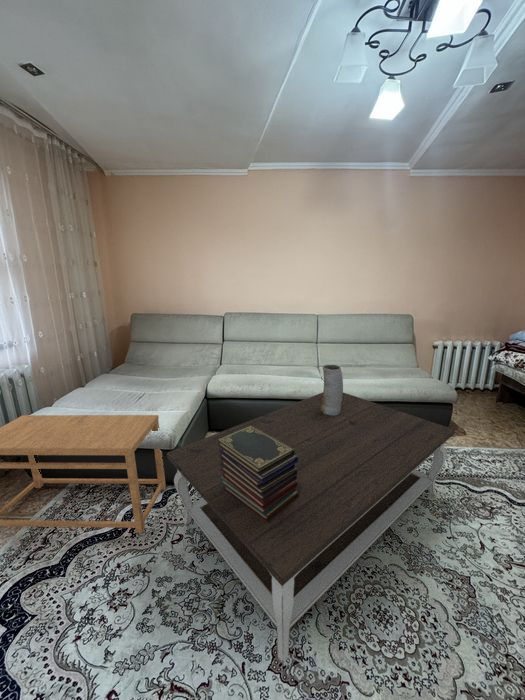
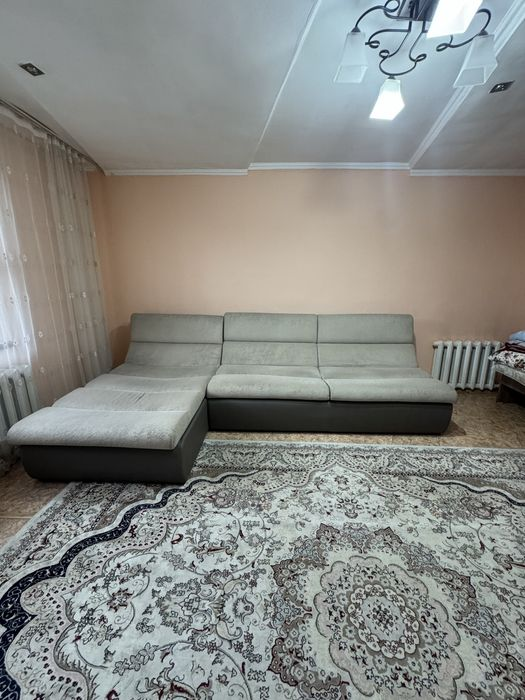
- book stack (256, 468)
- vase (332, 388)
- side table (77, 468)
- coffee table (317, 475)
